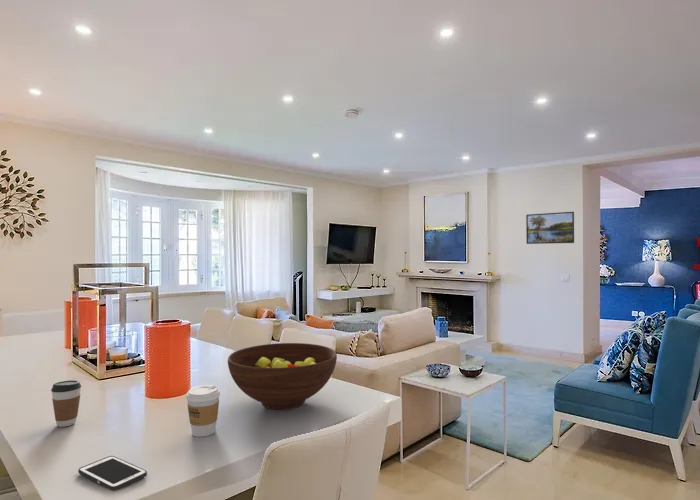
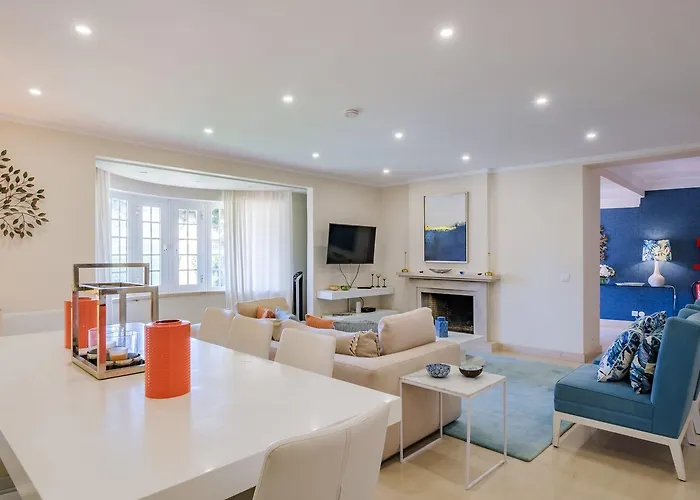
- coffee cup (66, 403)
- cell phone (112, 472)
- coffee cup (203, 410)
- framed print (549, 228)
- fruit bowl (283, 378)
